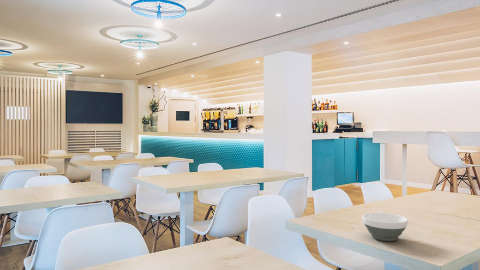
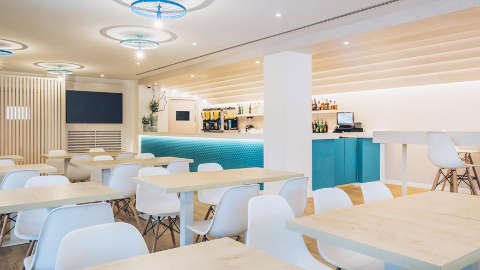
- bowl (384, 227)
